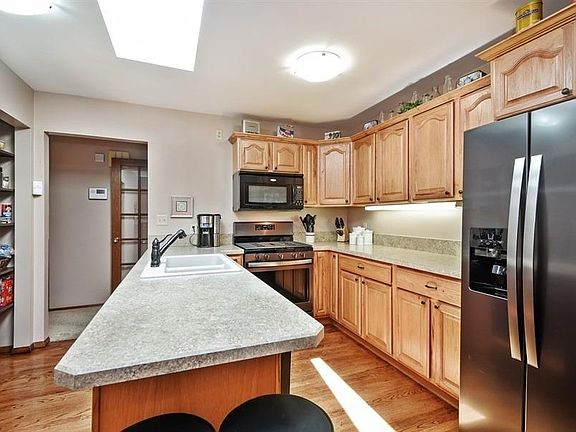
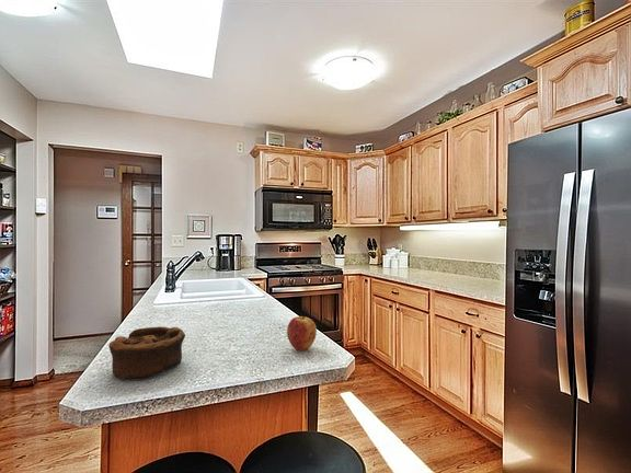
+ apple (301, 332)
+ bowl (149, 349)
